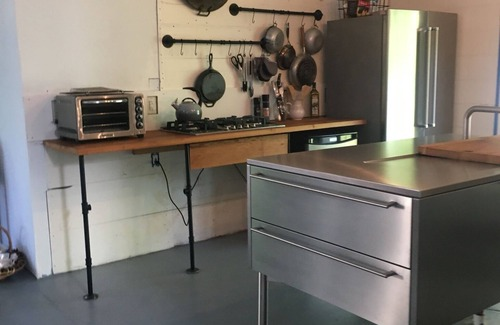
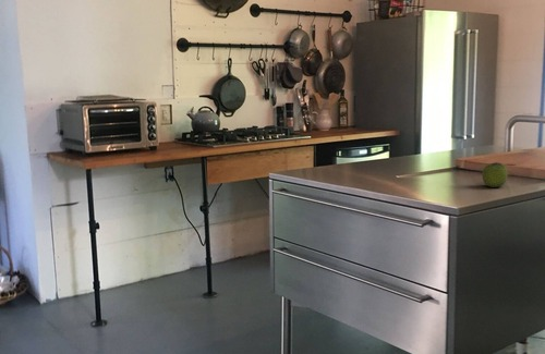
+ apple (494, 174)
